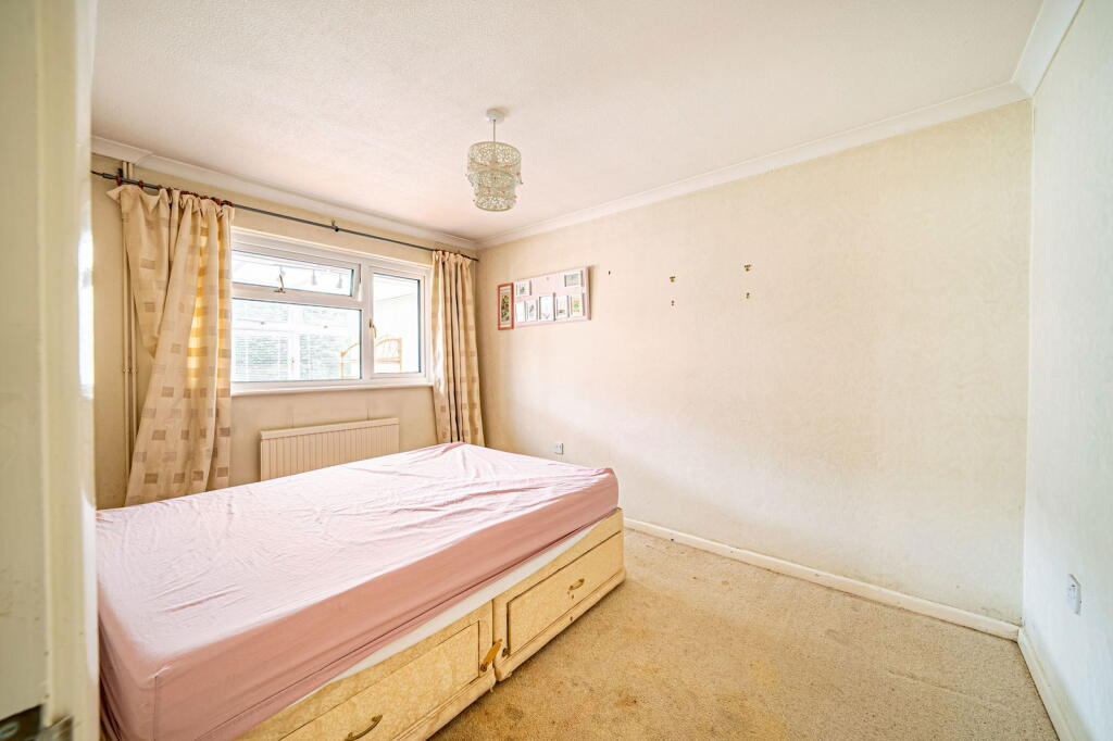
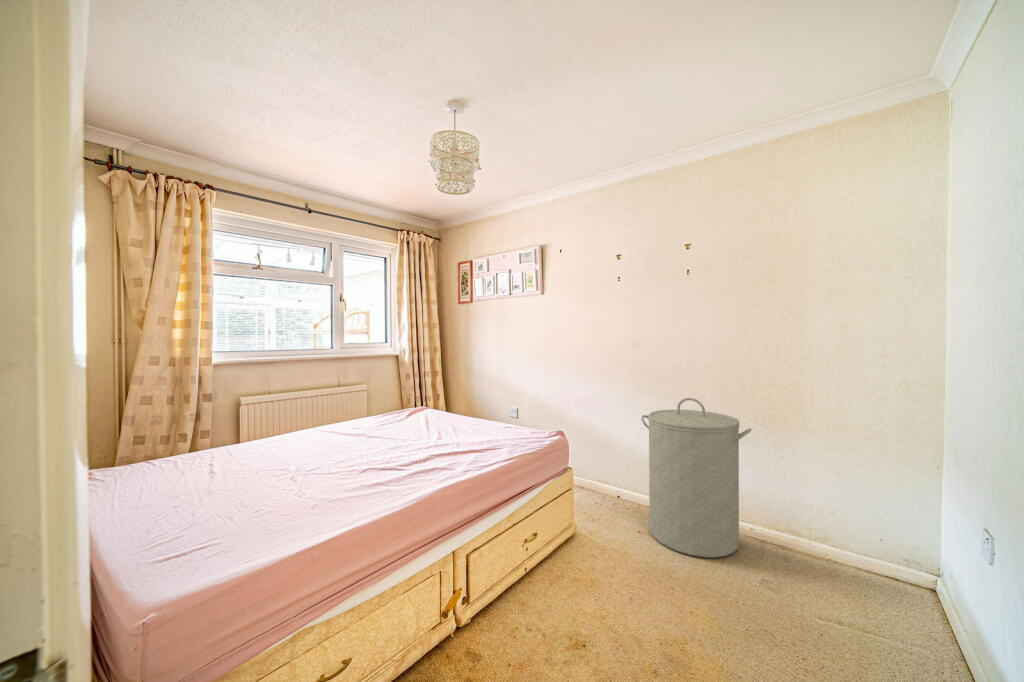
+ laundry hamper (692, 466)
